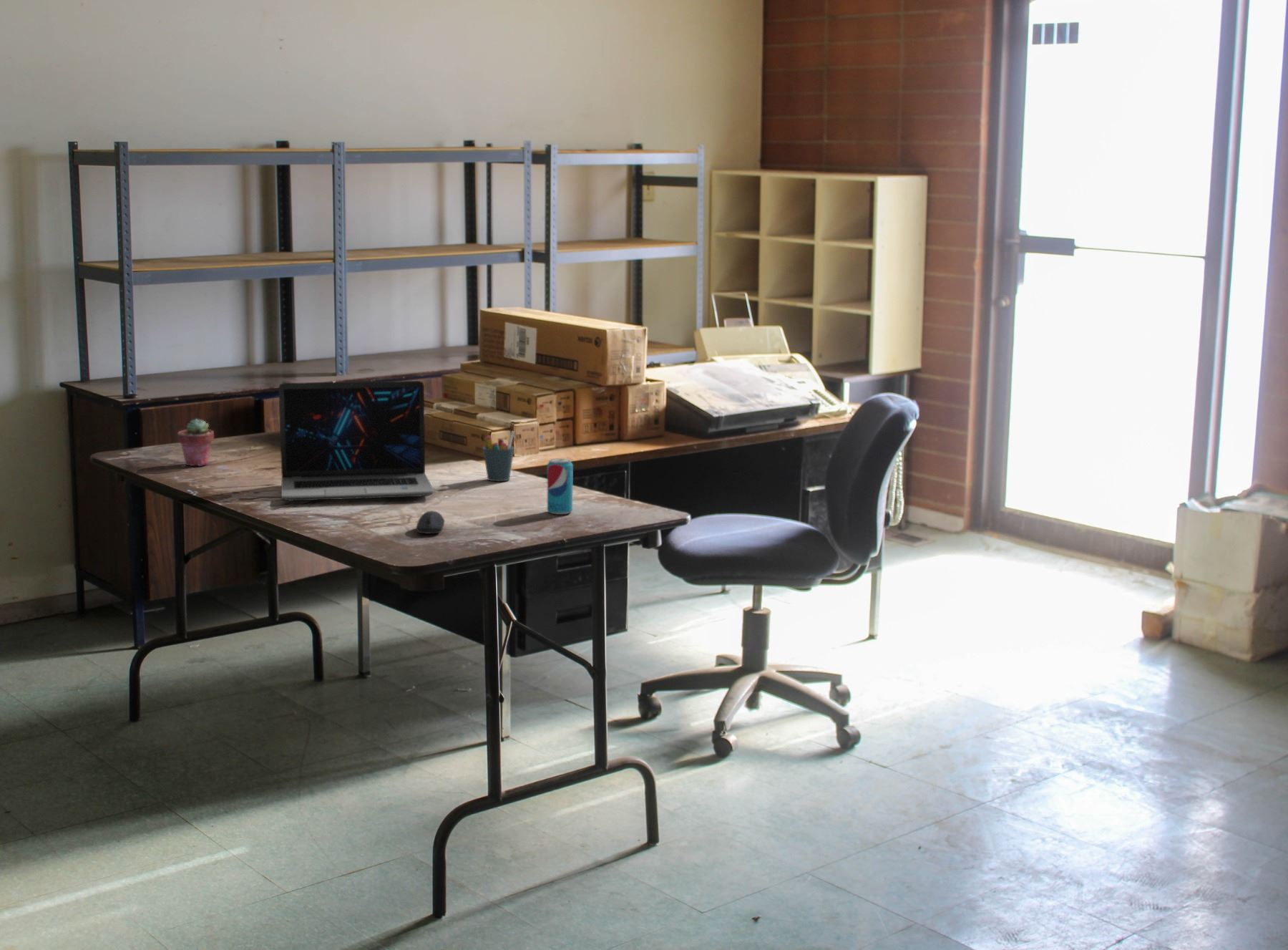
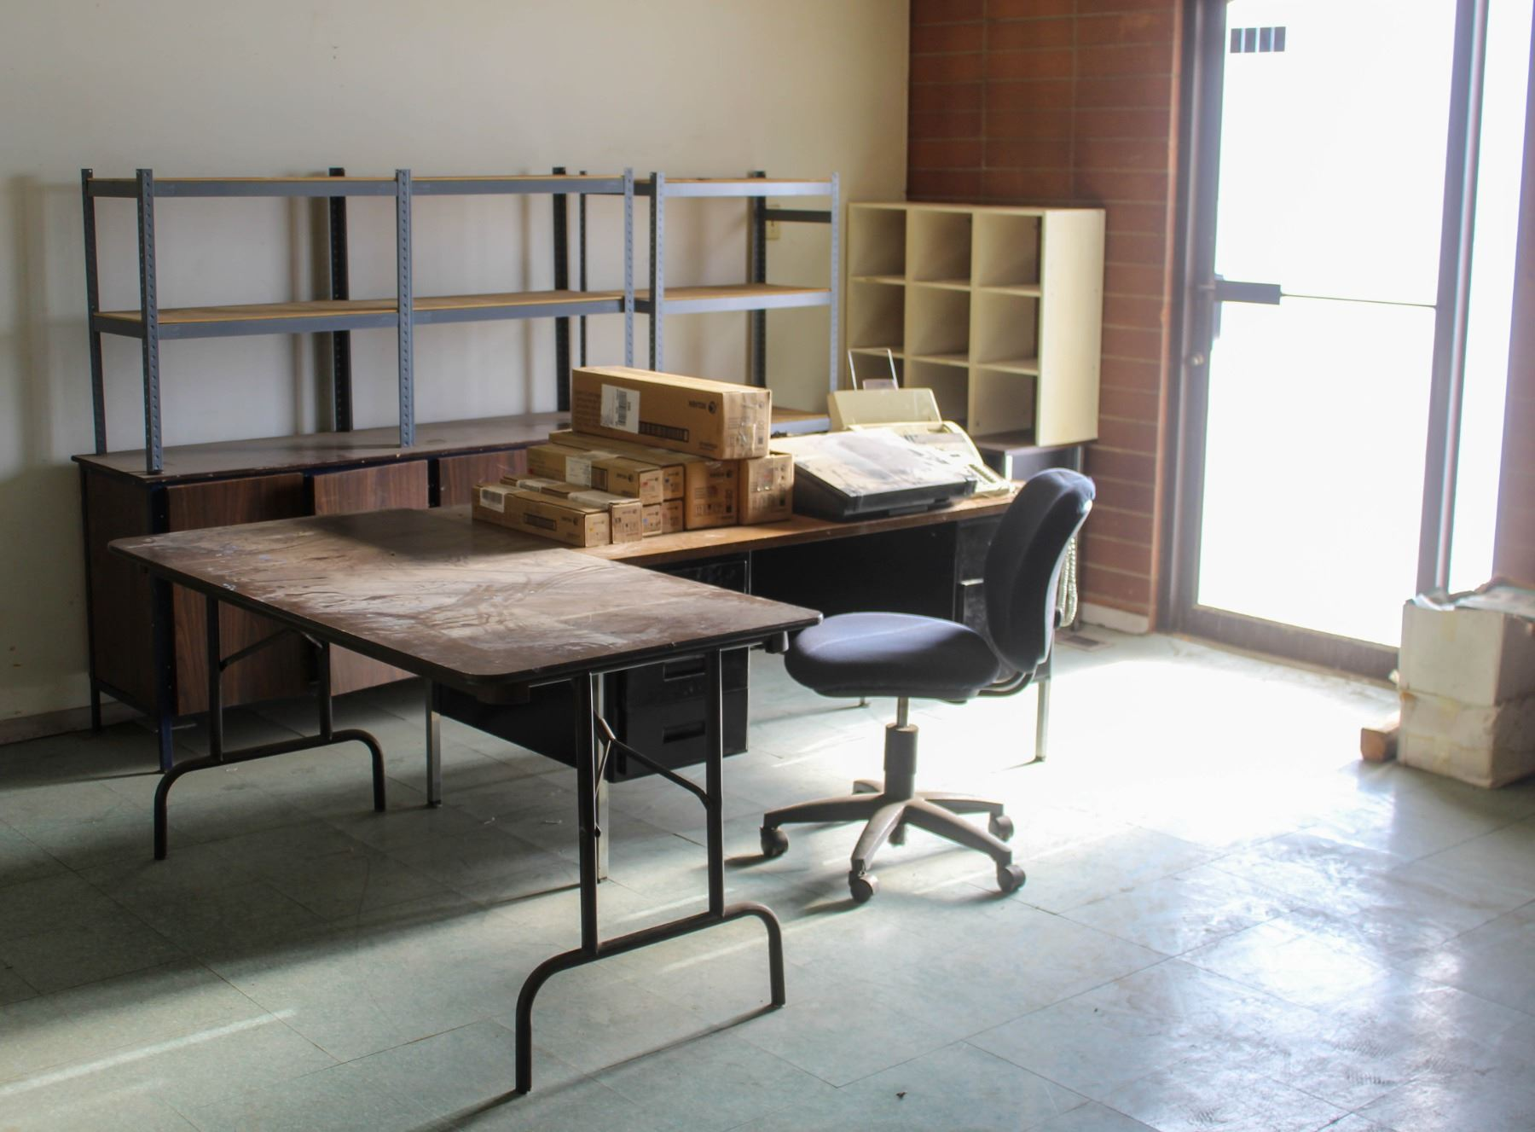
- laptop (355, 440)
- beverage can (560, 486)
- computer mouse (431, 520)
- pen holder (498, 455)
- potted succulent (196, 441)
